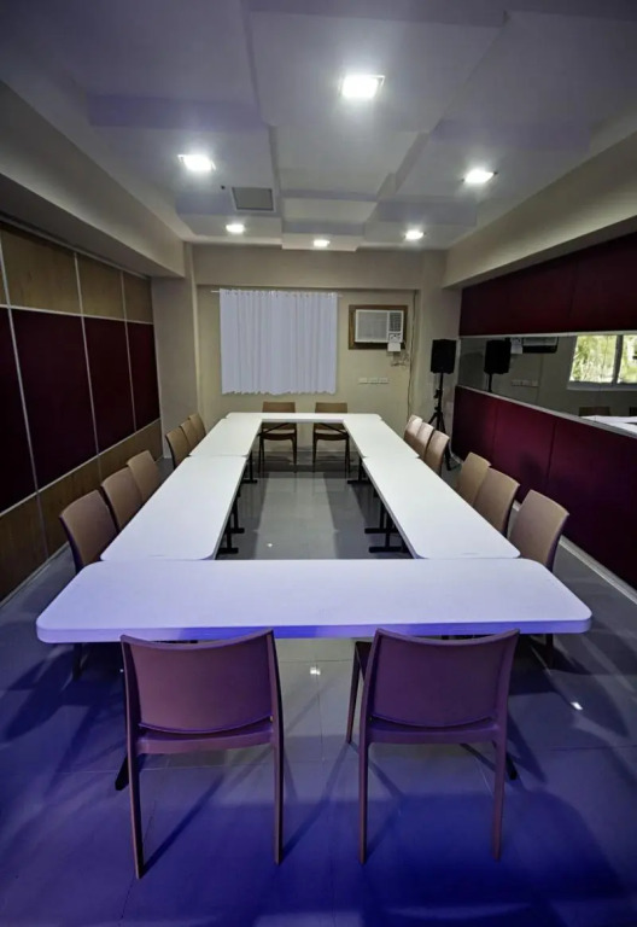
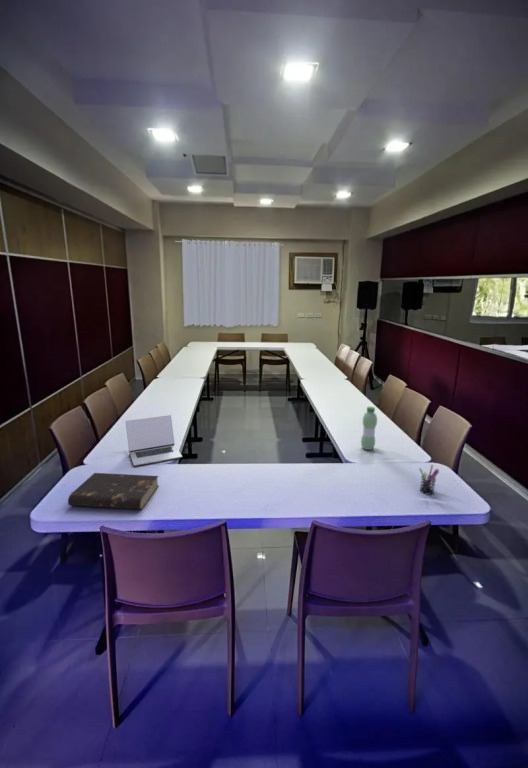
+ water bottle (369, 428)
+ laptop (153, 439)
+ pen holder (427, 478)
+ book (116, 490)
